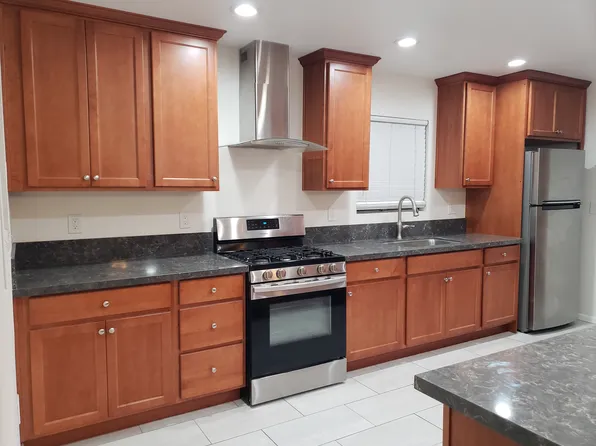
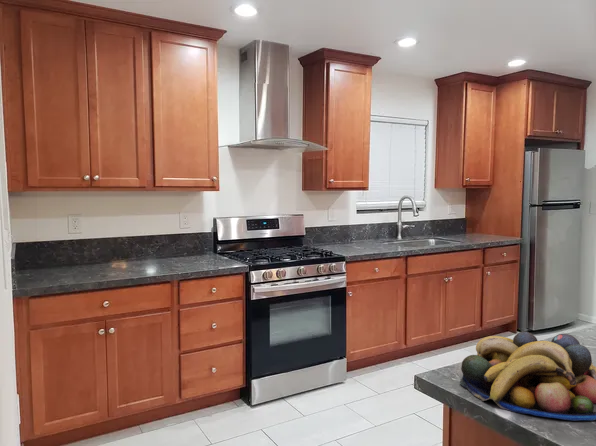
+ fruit bowl (538, 362)
